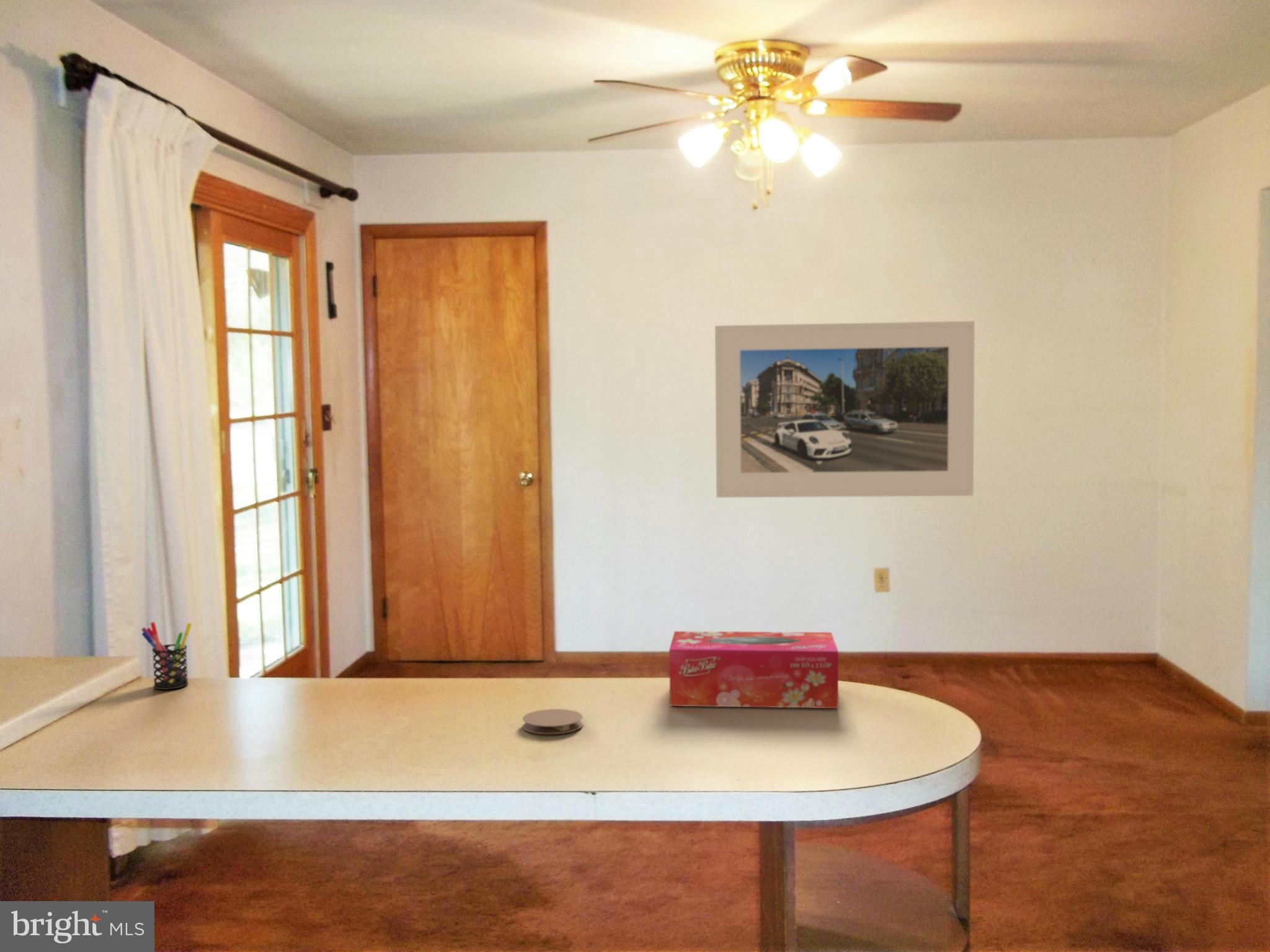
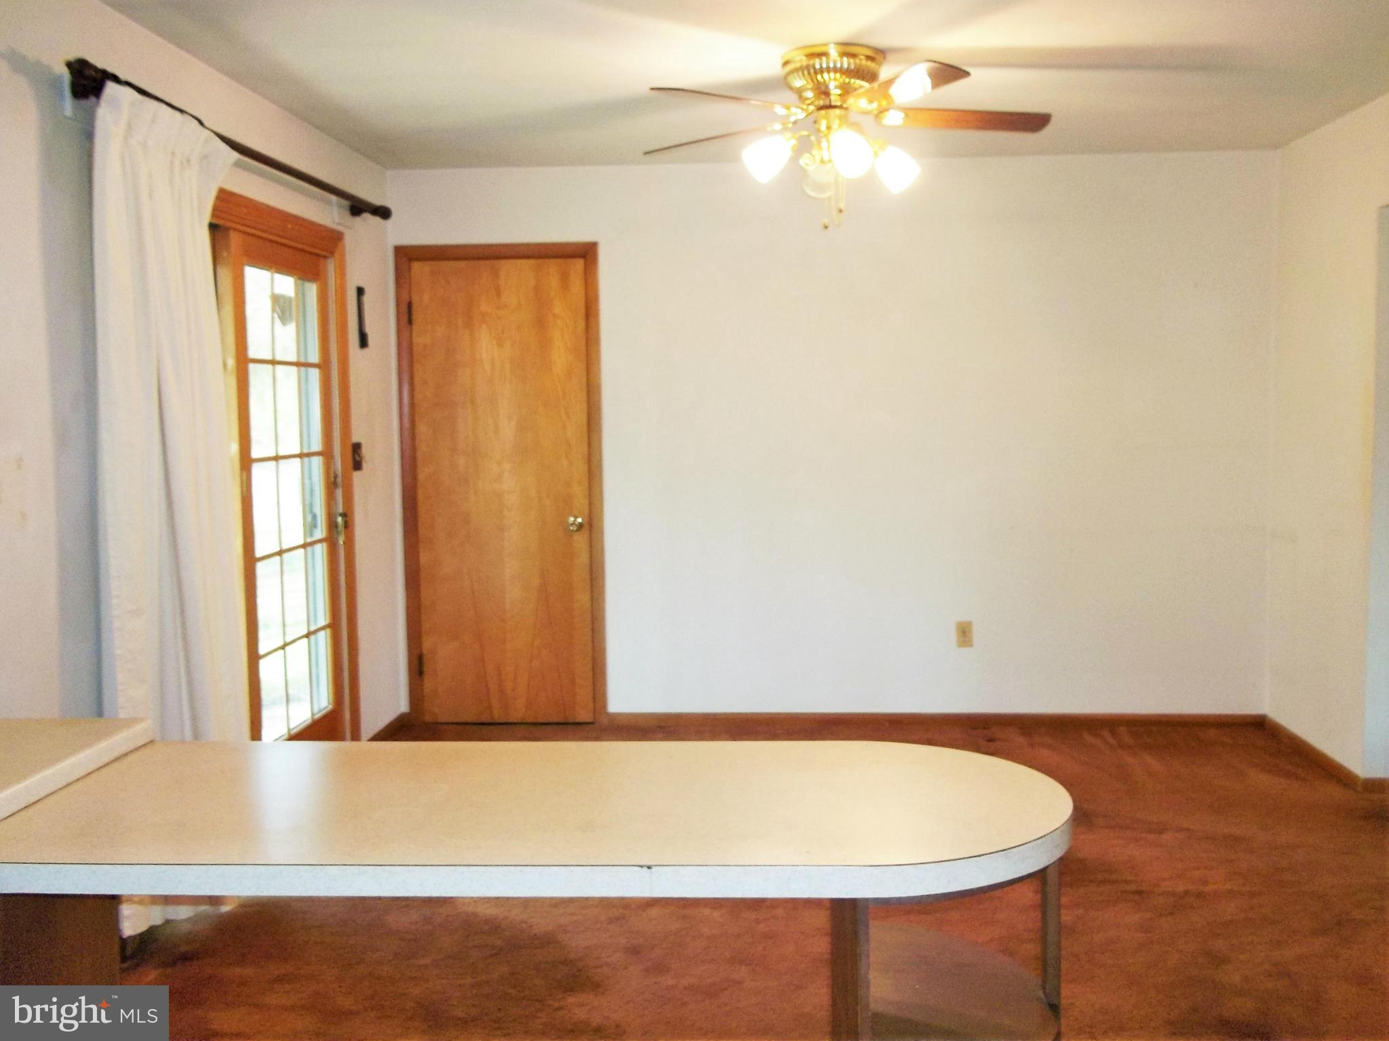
- tissue box (753, 668)
- coaster (553, 721)
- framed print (843, 410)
- pen holder (170, 653)
